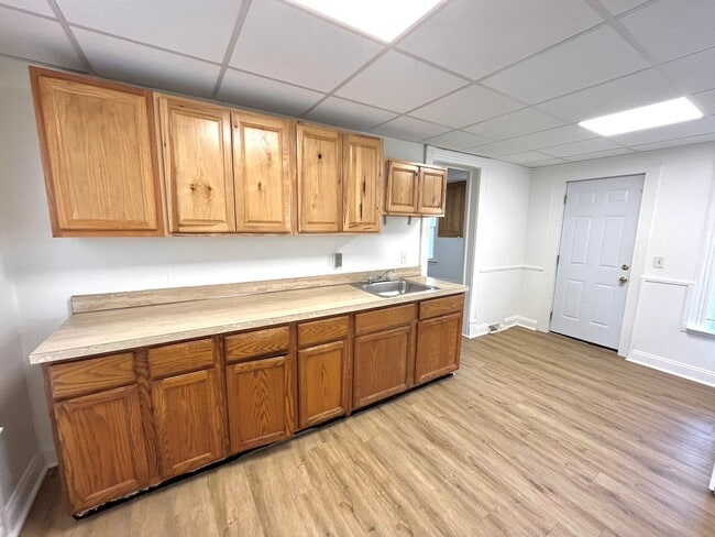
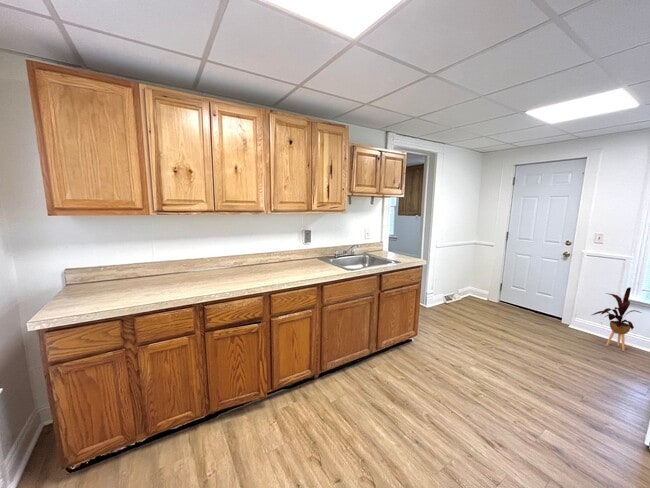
+ house plant (616, 316)
